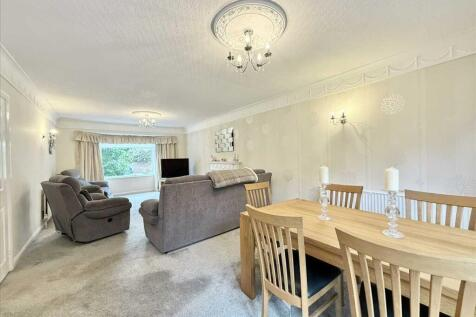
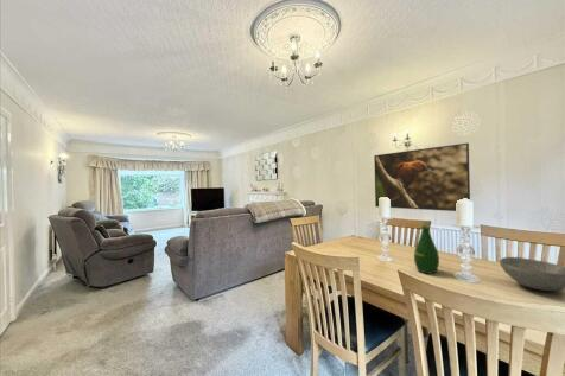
+ bowl (535, 275)
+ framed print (414, 179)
+ bottle (425, 246)
